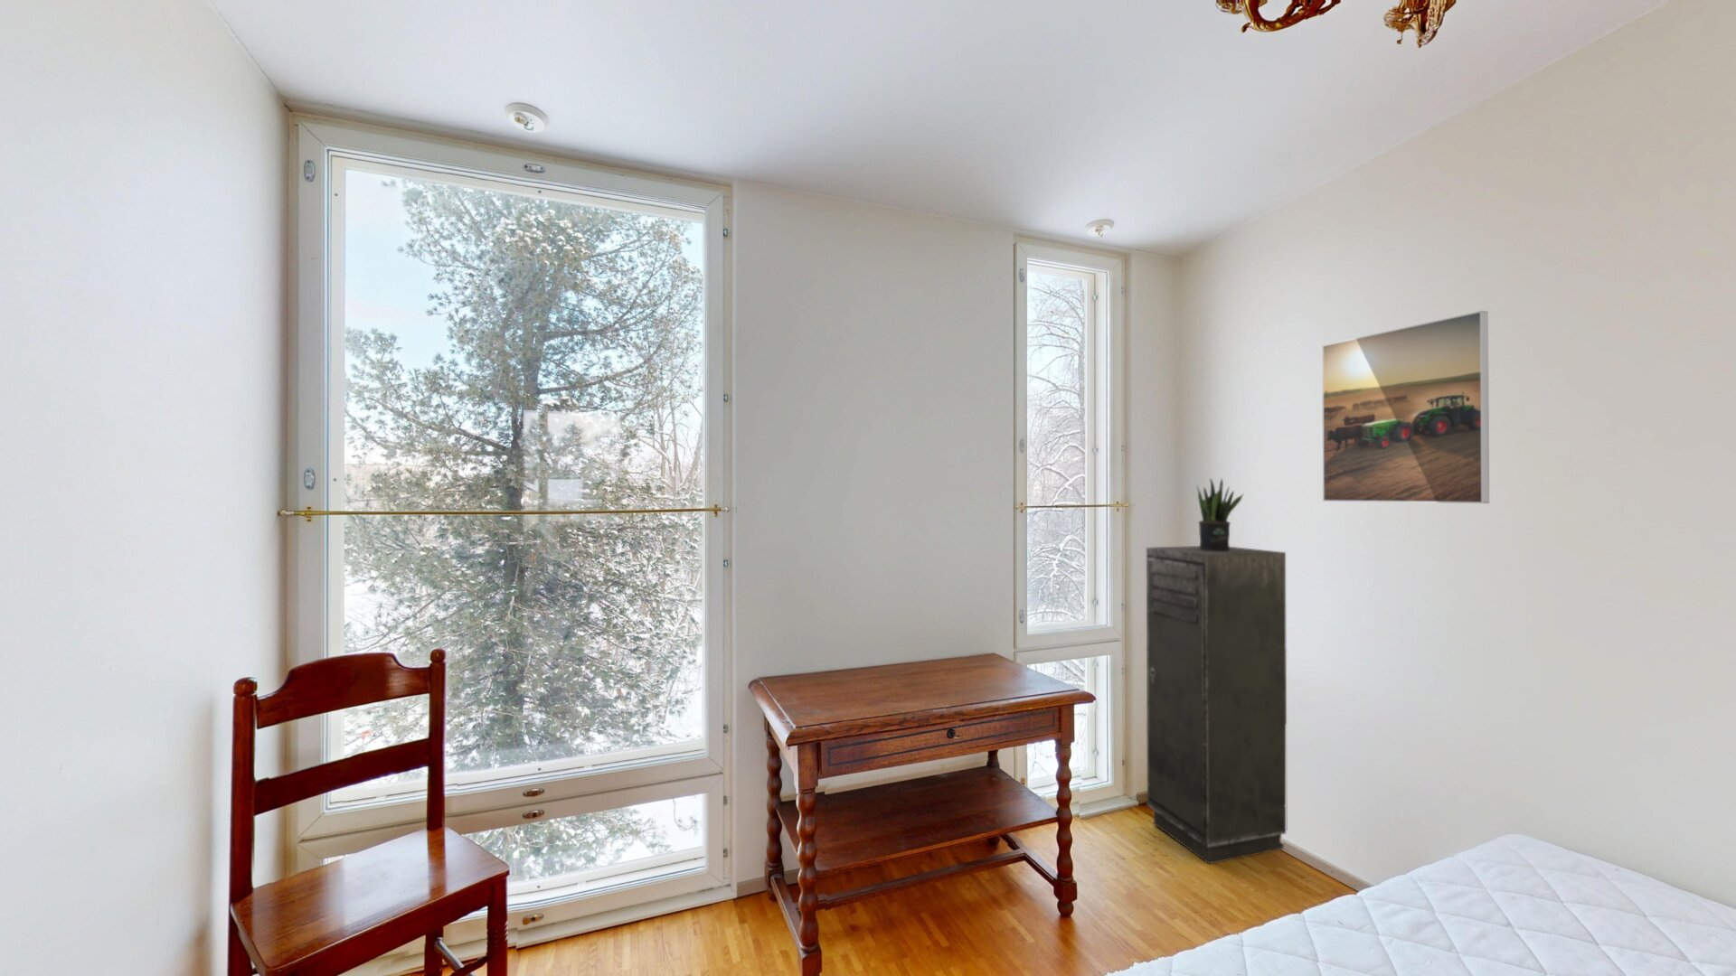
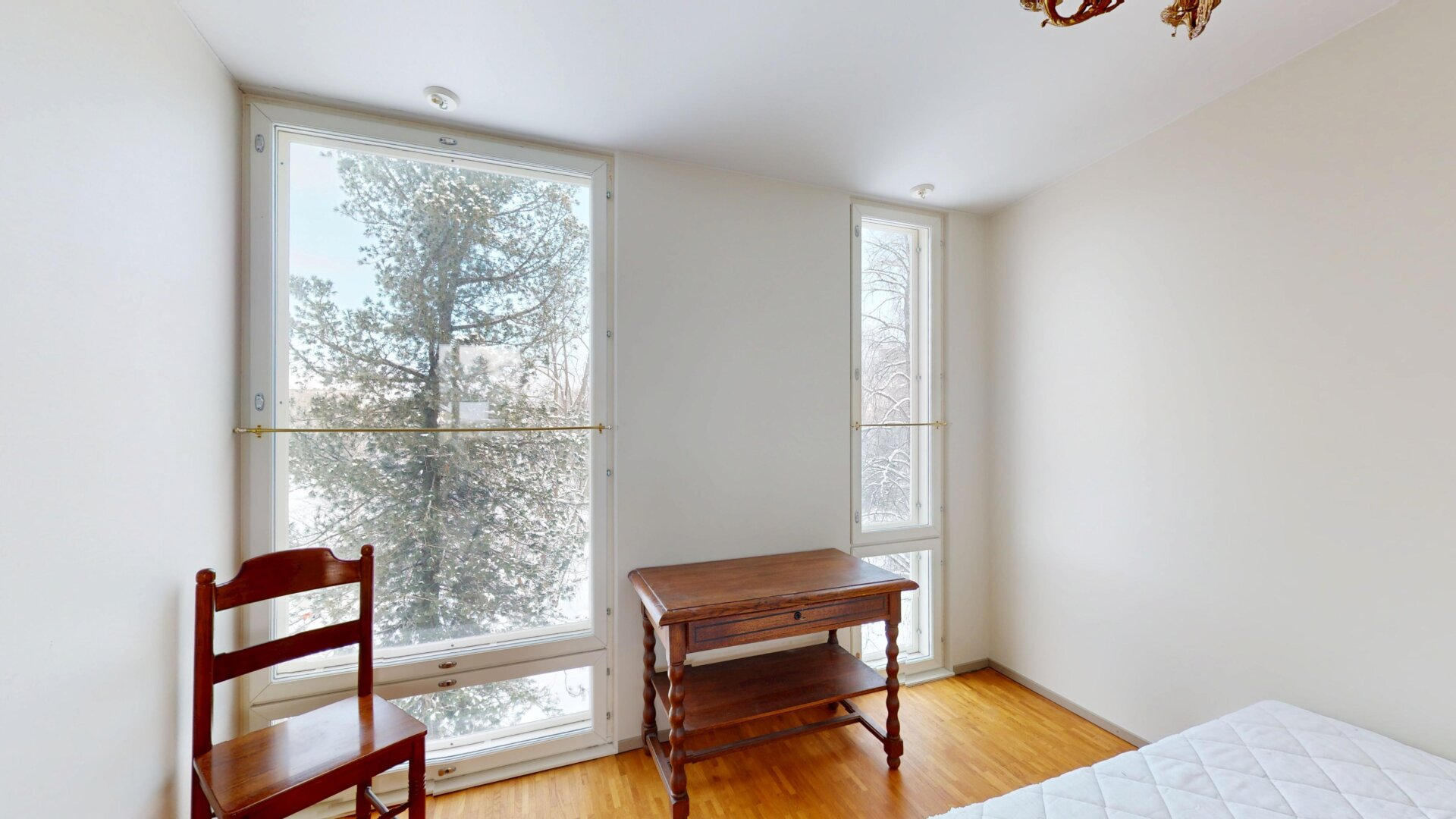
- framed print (1396, 416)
- potted plant (1217, 514)
- storage cabinet (1211, 694)
